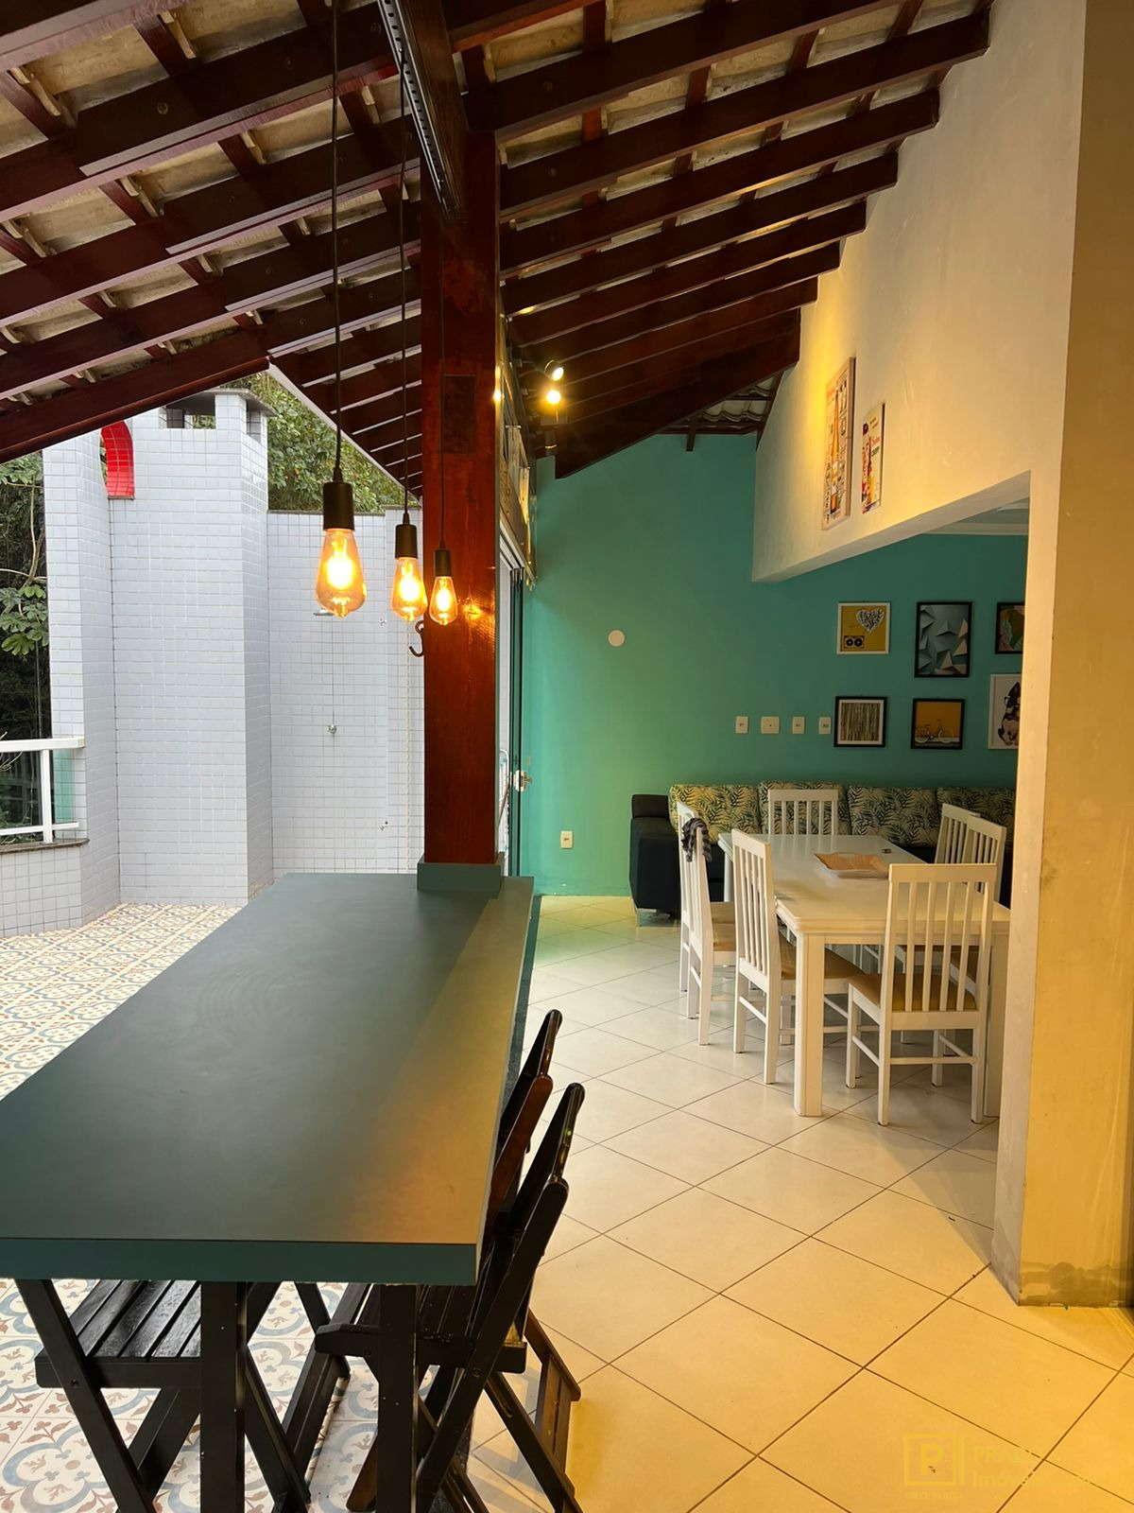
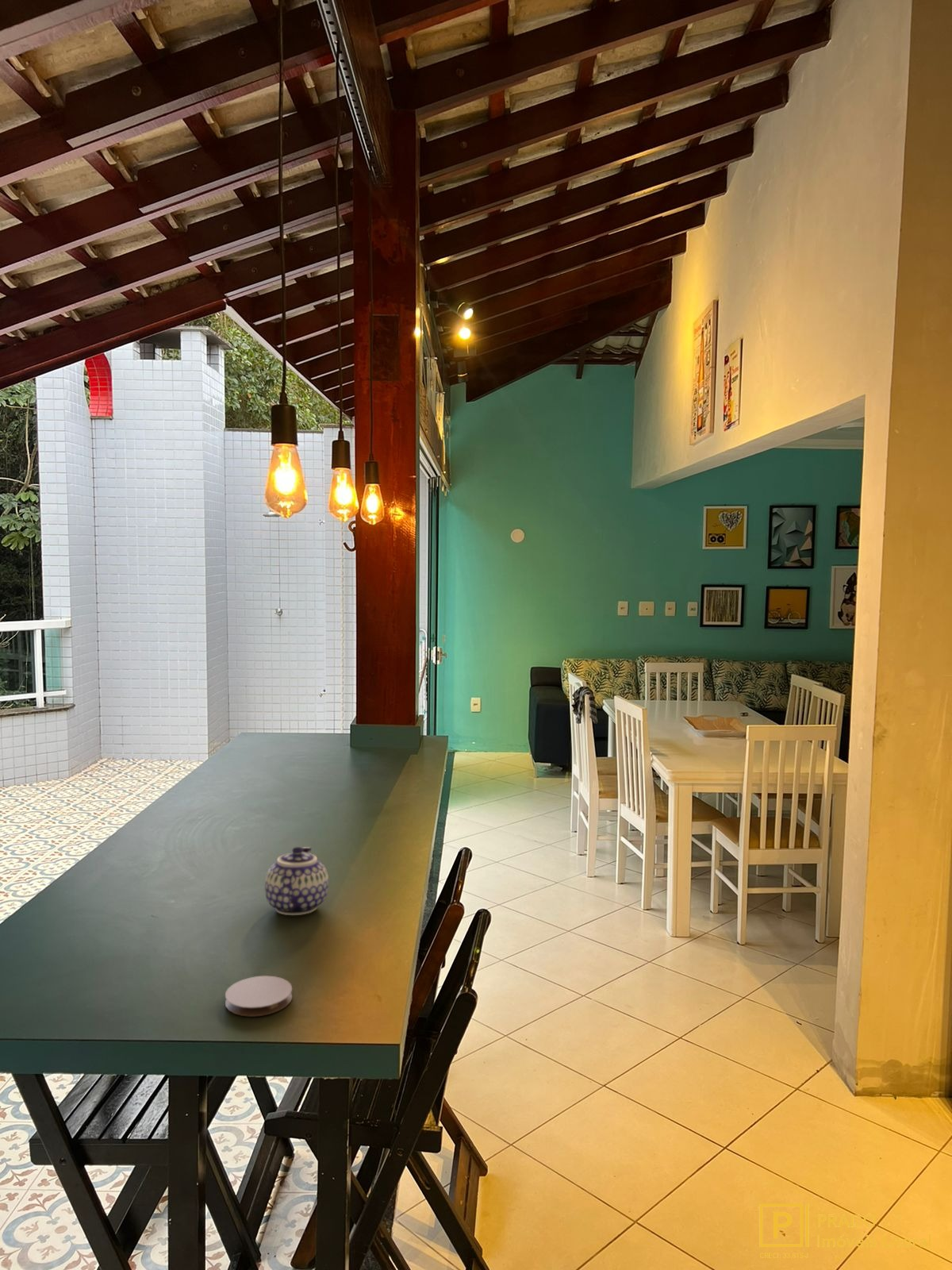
+ teapot (297, 877)
+ coaster (259, 995)
